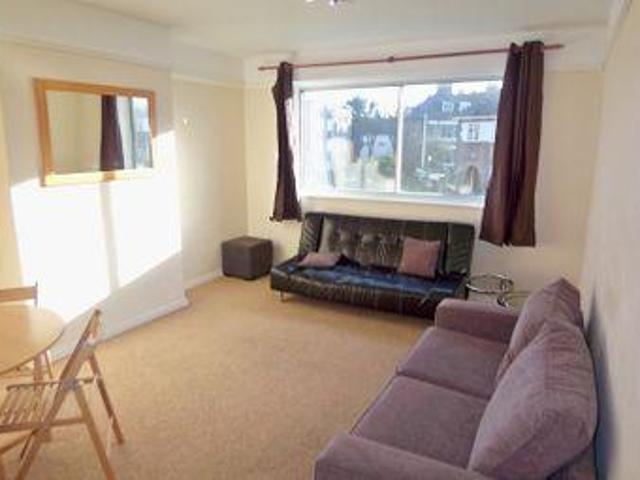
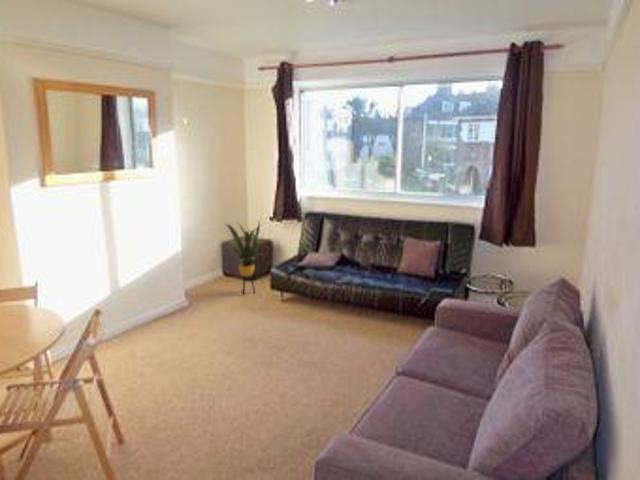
+ house plant (241, 257)
